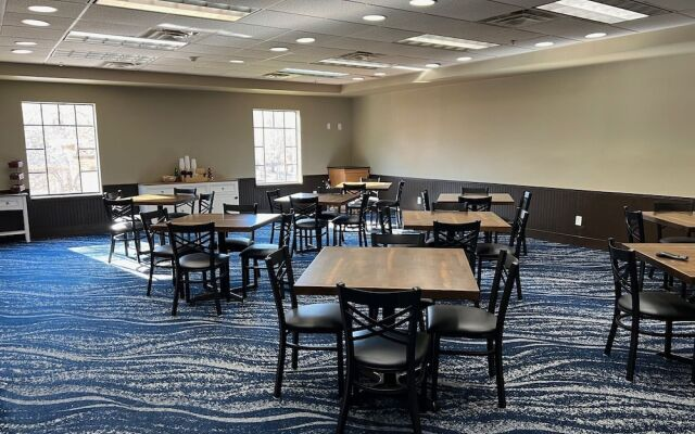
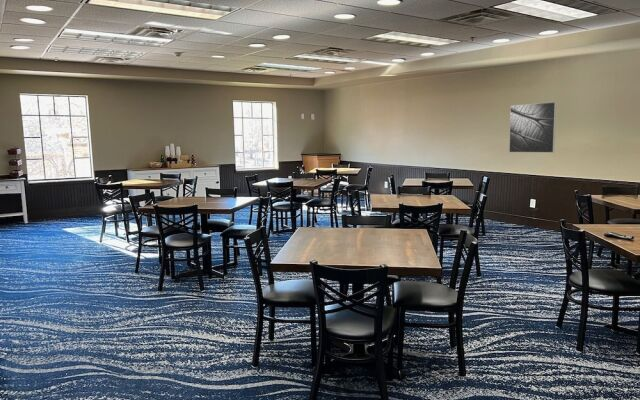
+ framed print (531, 128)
